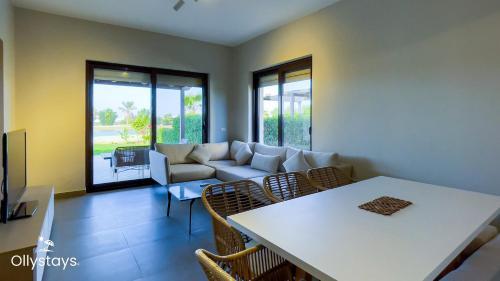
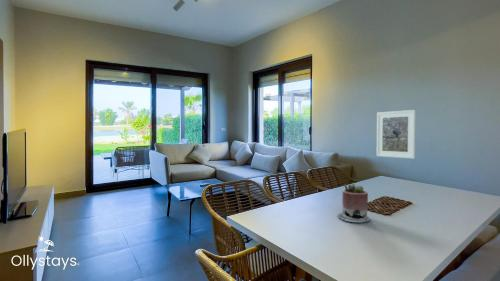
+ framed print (394, 134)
+ succulent planter (353, 200)
